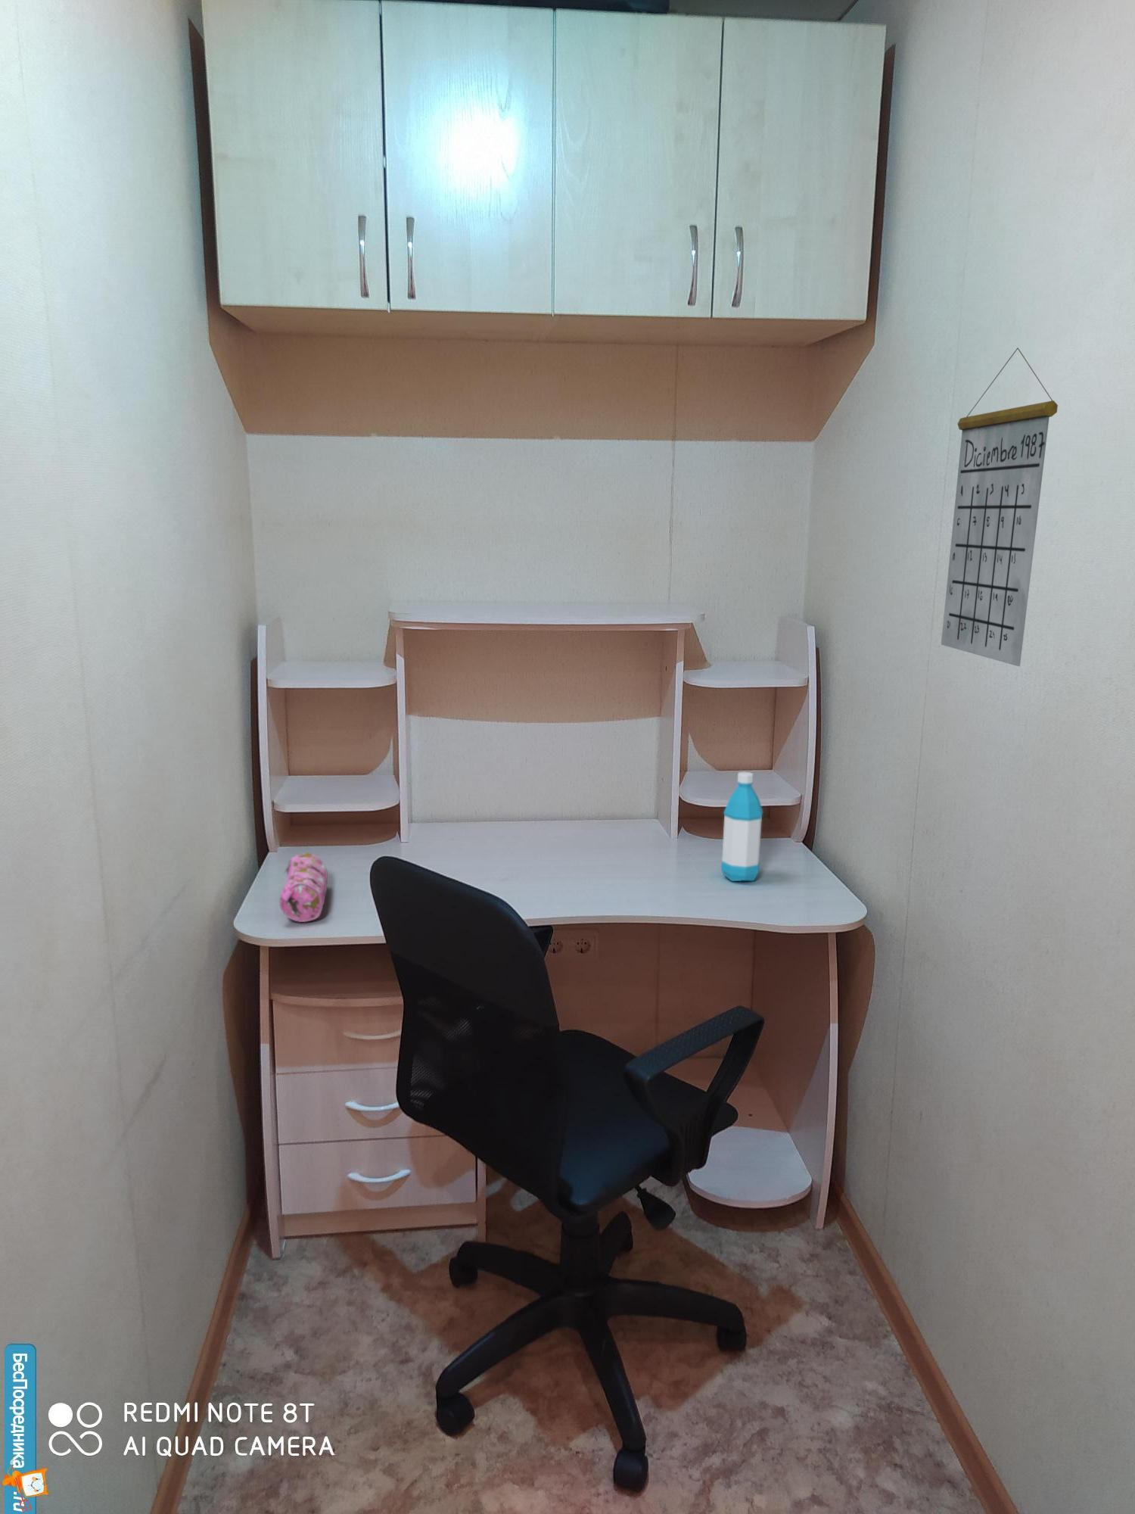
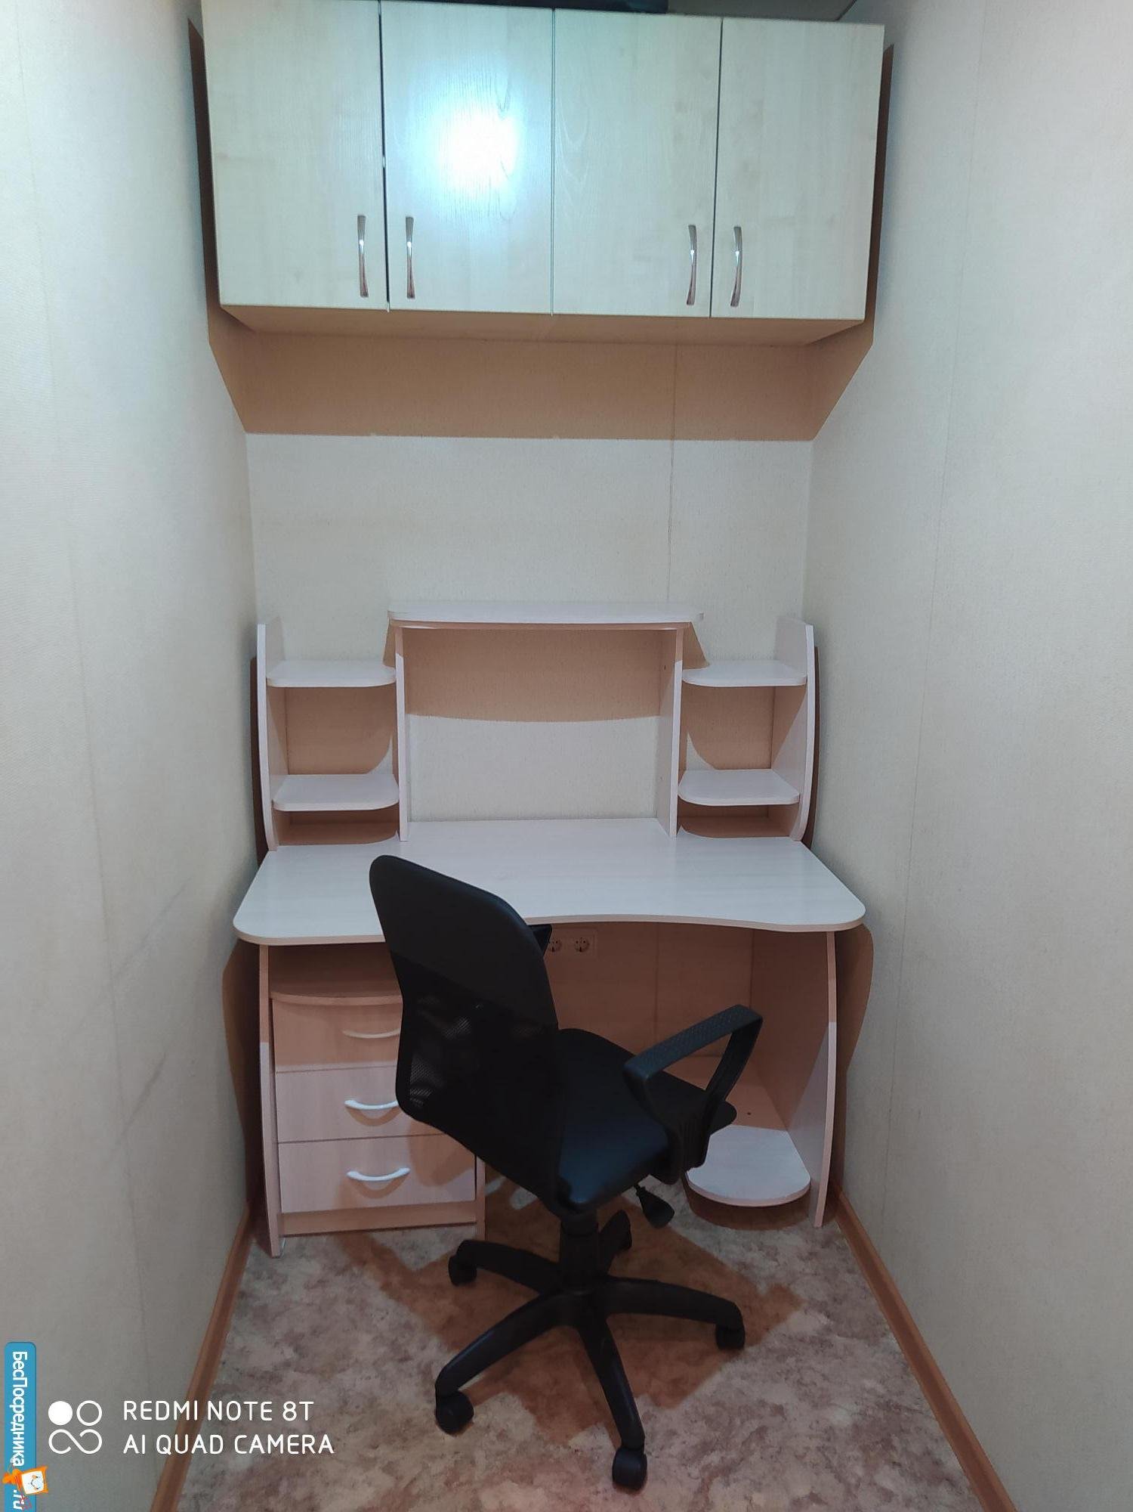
- pencil case (304, 887)
- water bottle (743, 826)
- calendar (994, 505)
